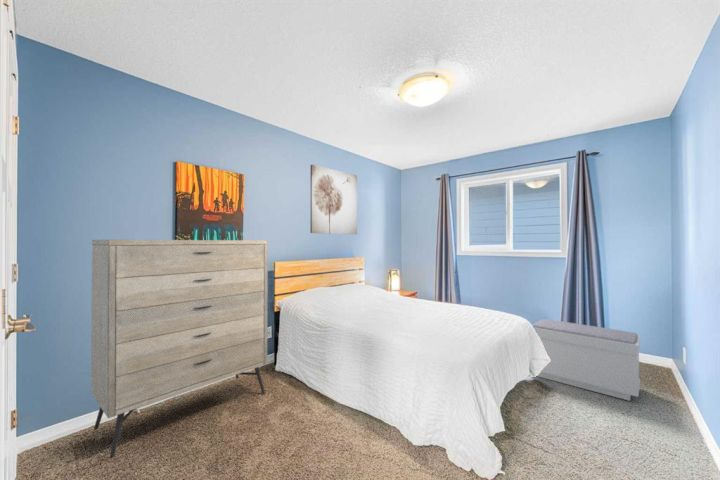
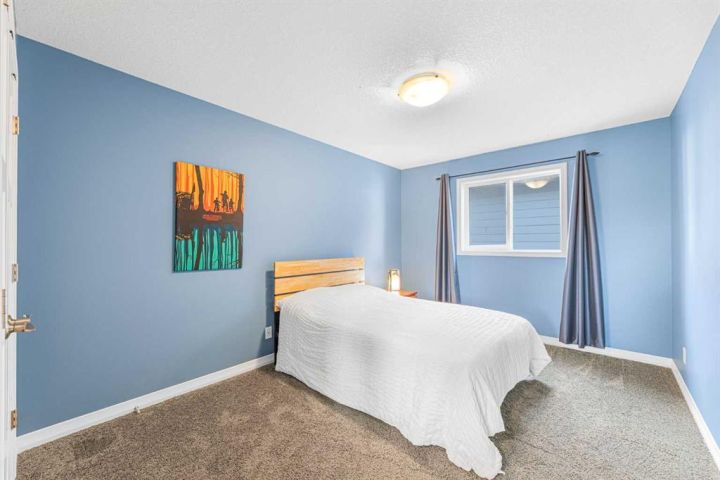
- bench (582, 354)
- dresser (189, 324)
- wall art (335, 202)
